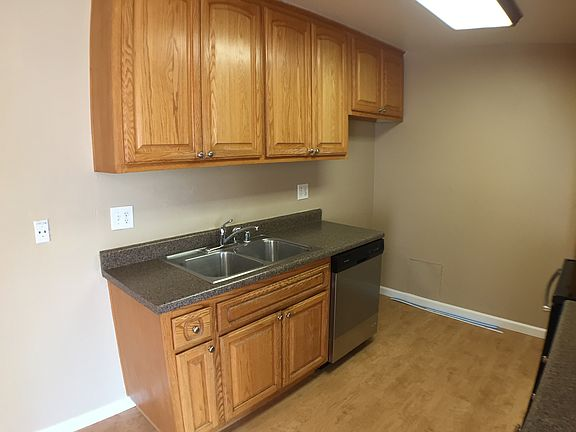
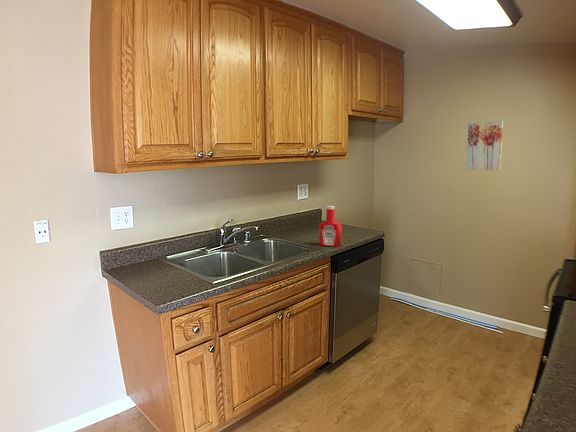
+ wall art (484, 146)
+ soap bottle (330, 225)
